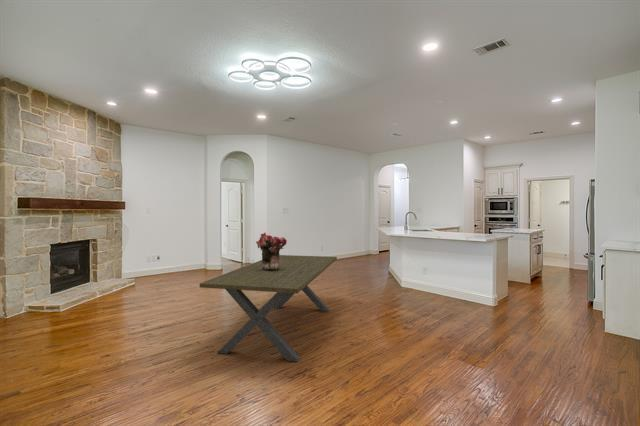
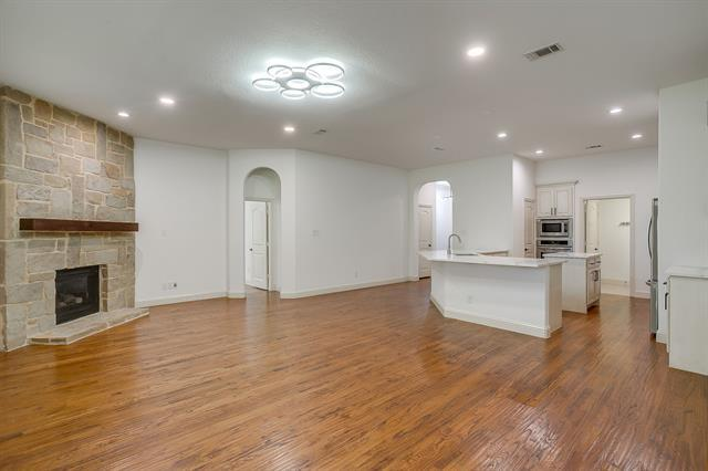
- dining table (283, 297)
- bouquet (271, 251)
